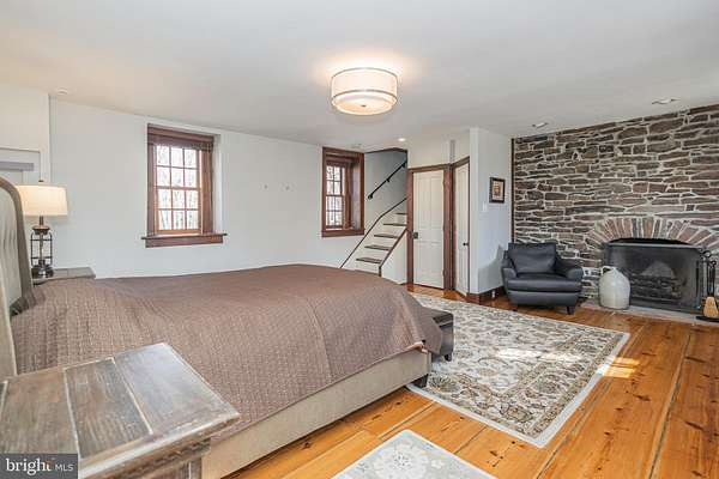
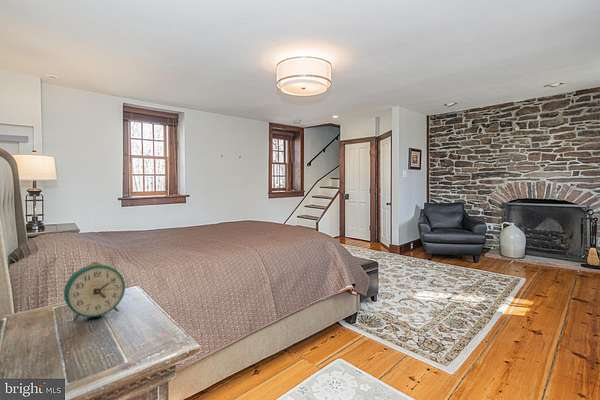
+ alarm clock (95, 288)
